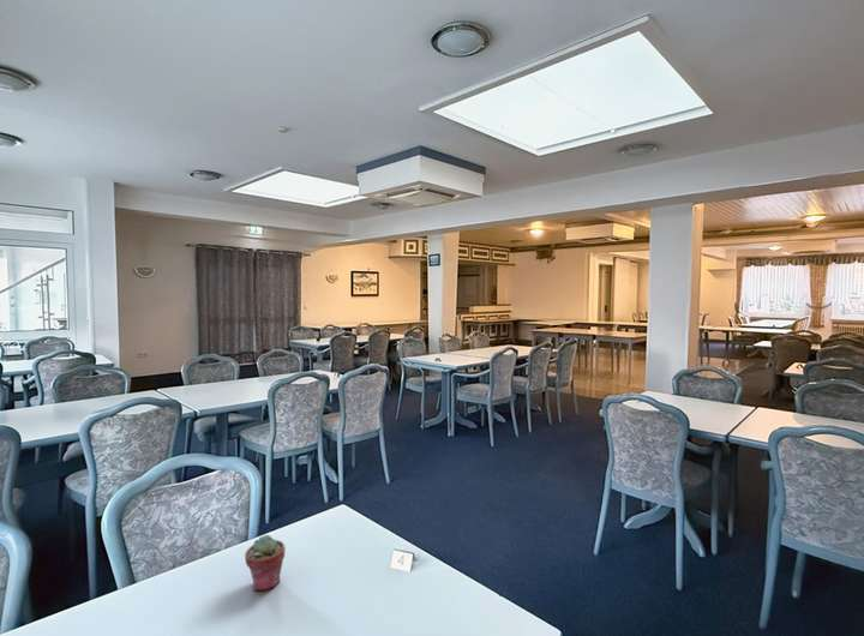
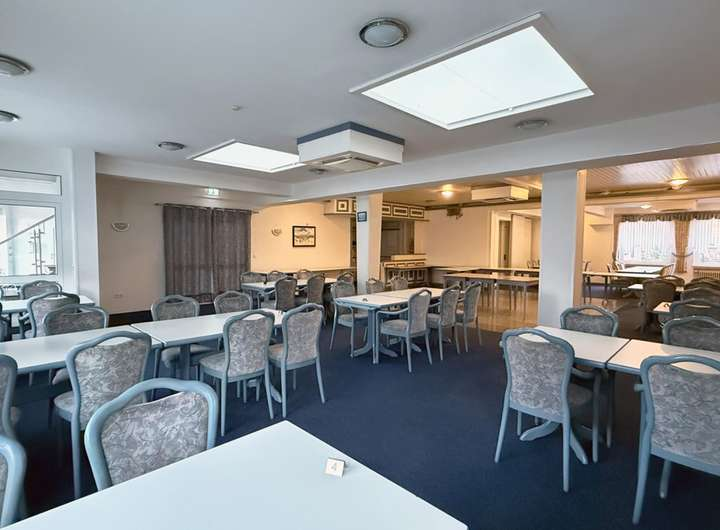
- potted succulent (265, 559)
